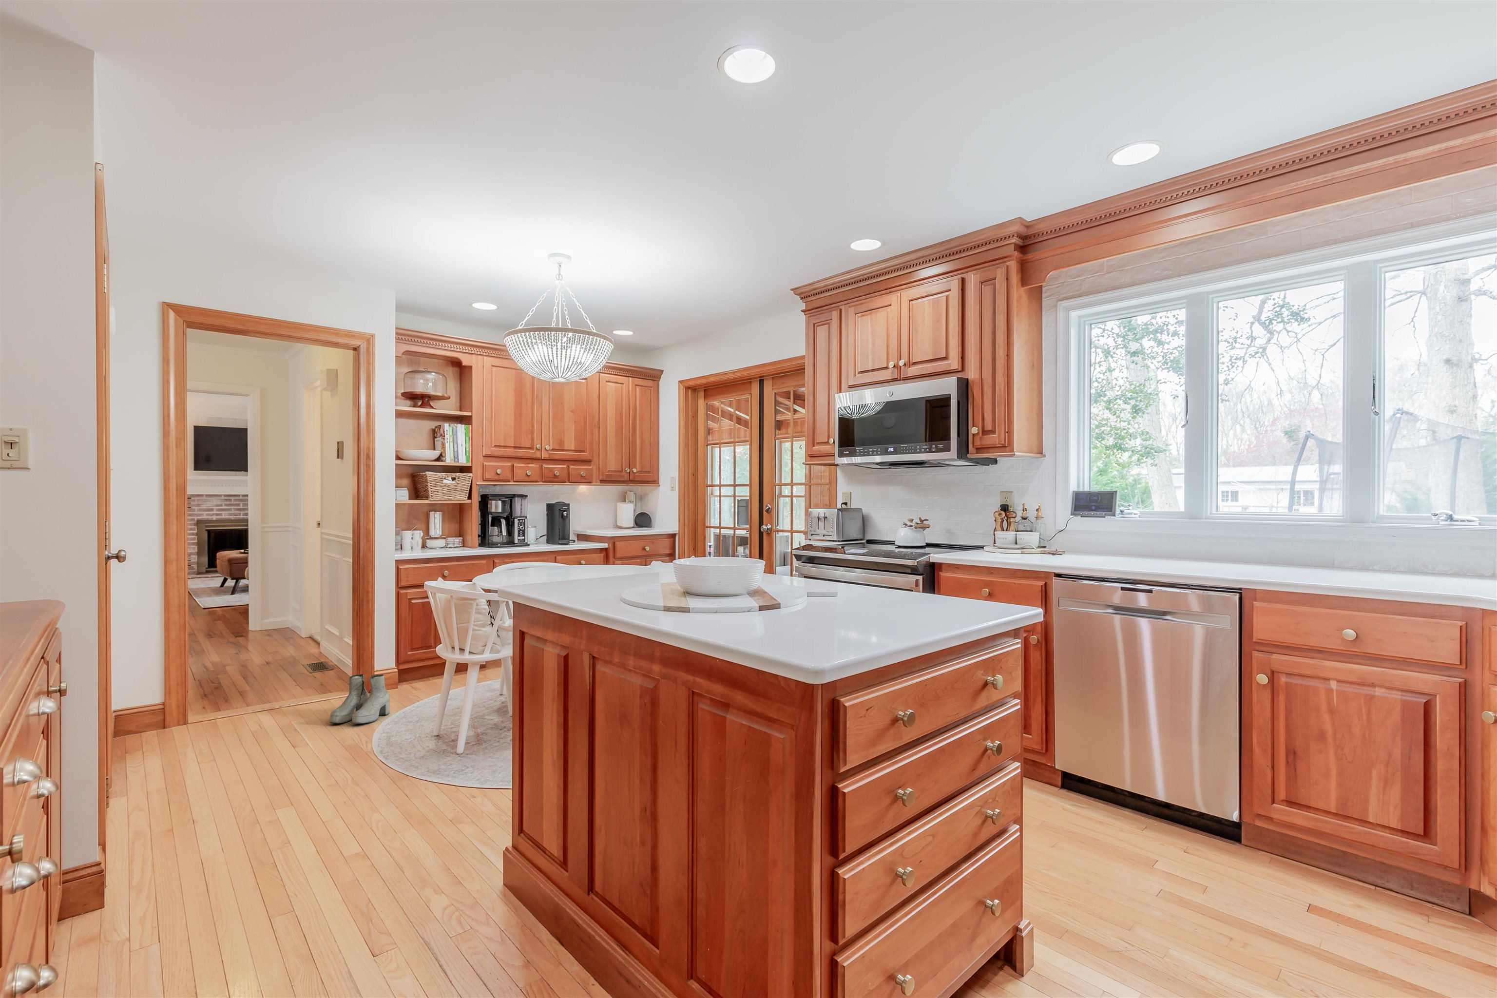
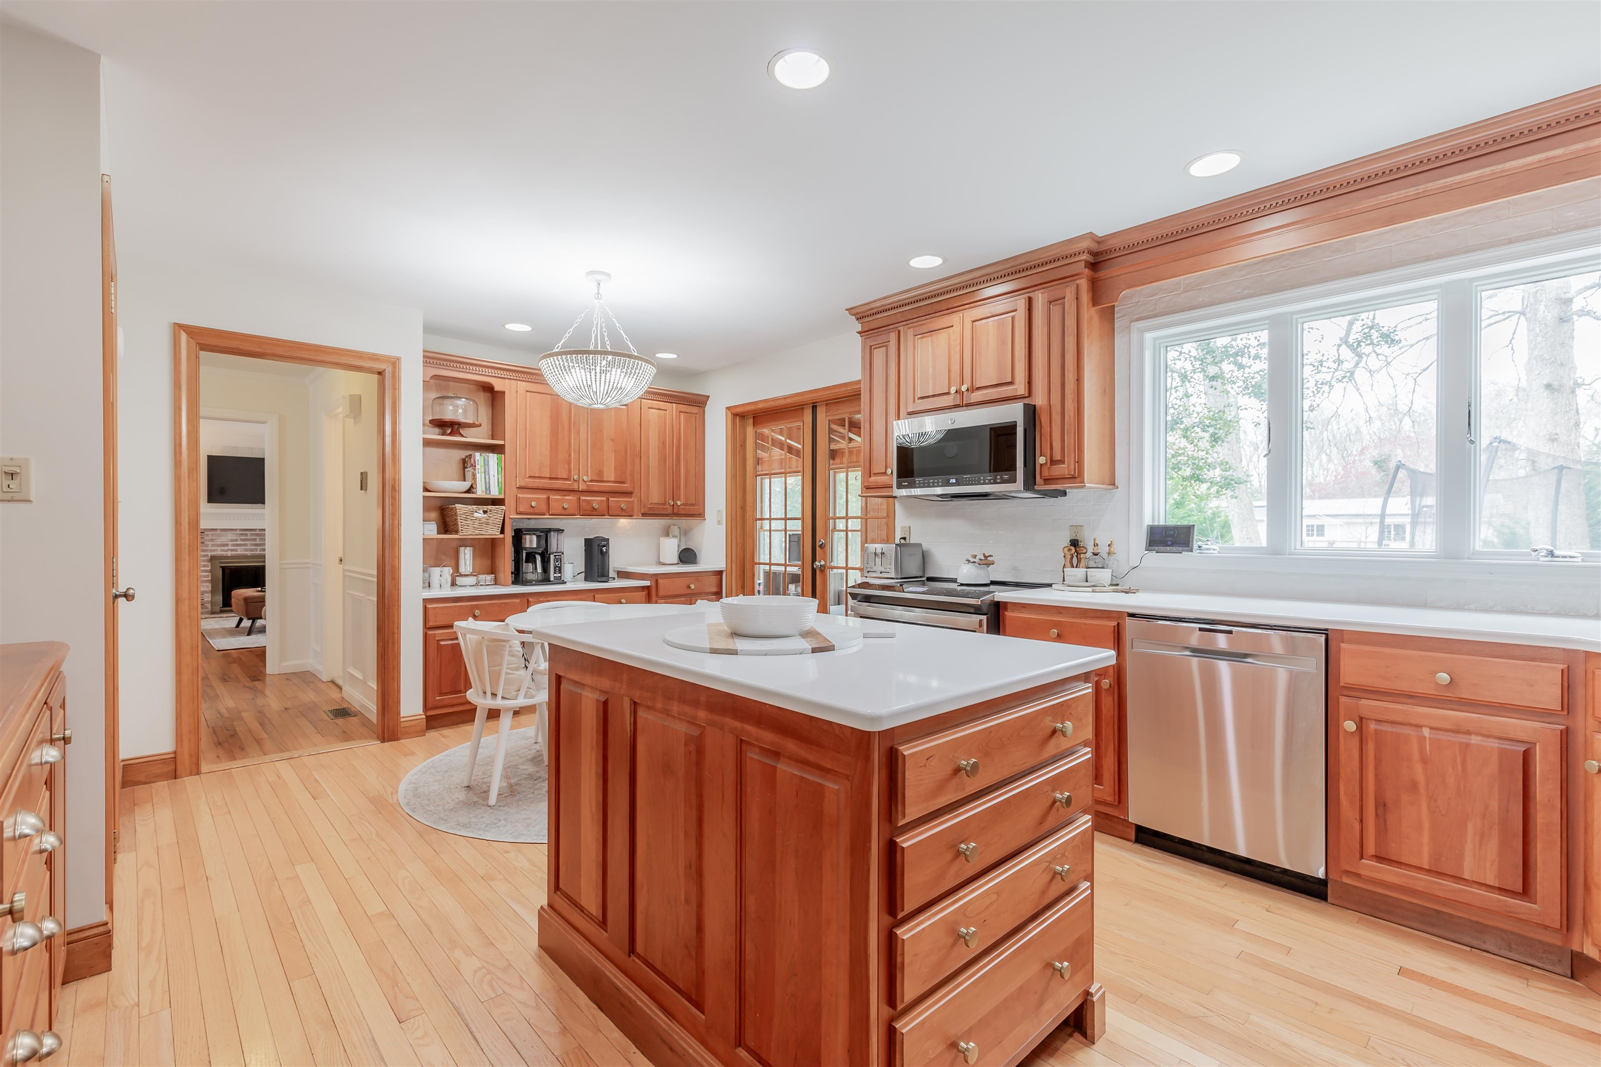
- boots (361, 697)
